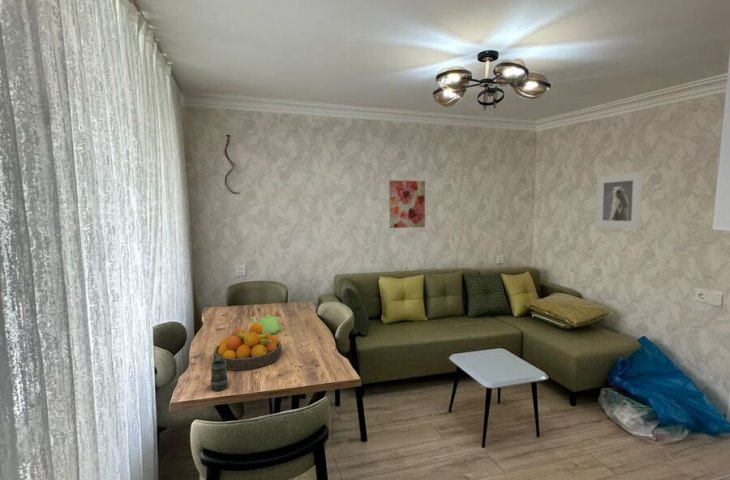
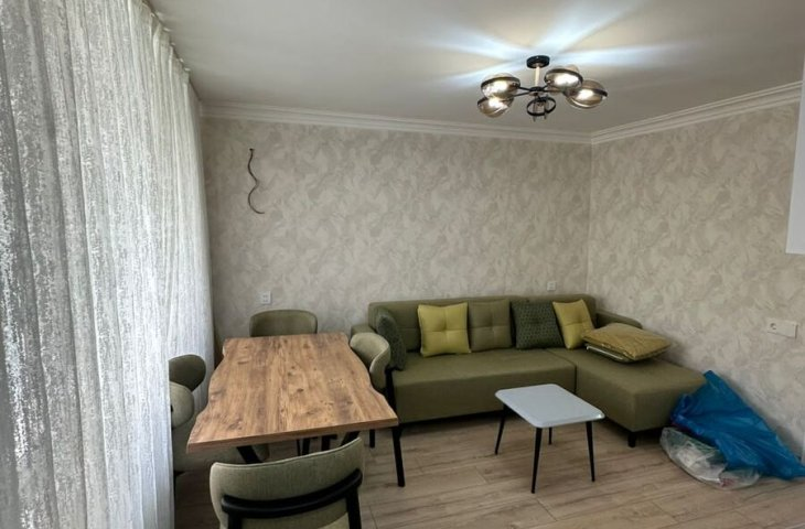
- wall art (407, 204)
- mug (218, 373)
- teapot (266, 323)
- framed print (617, 201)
- fruit bowl (247, 342)
